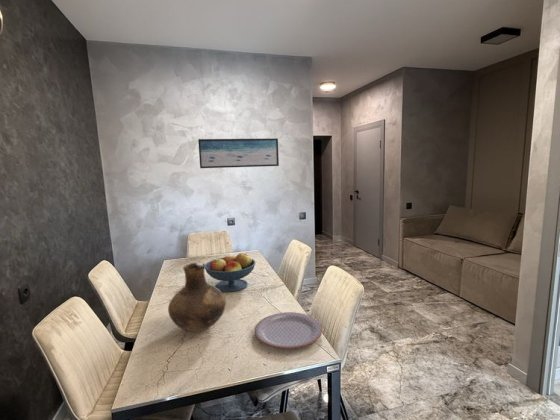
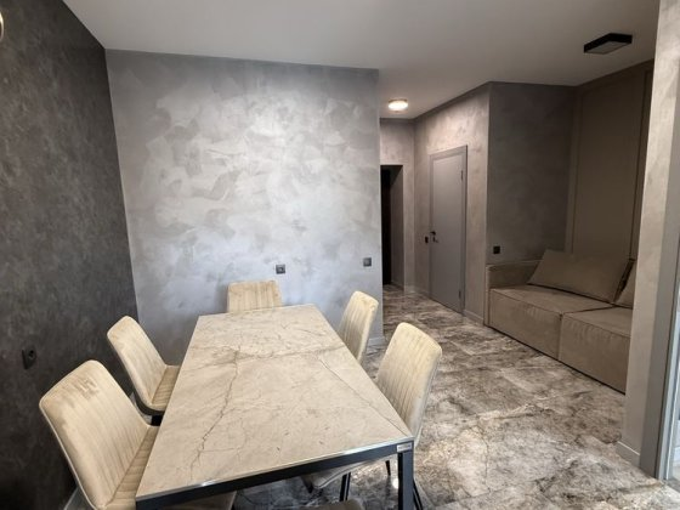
- fruit bowl (230, 270)
- vase (197, 296)
- wall art (239, 153)
- plate (288, 330)
